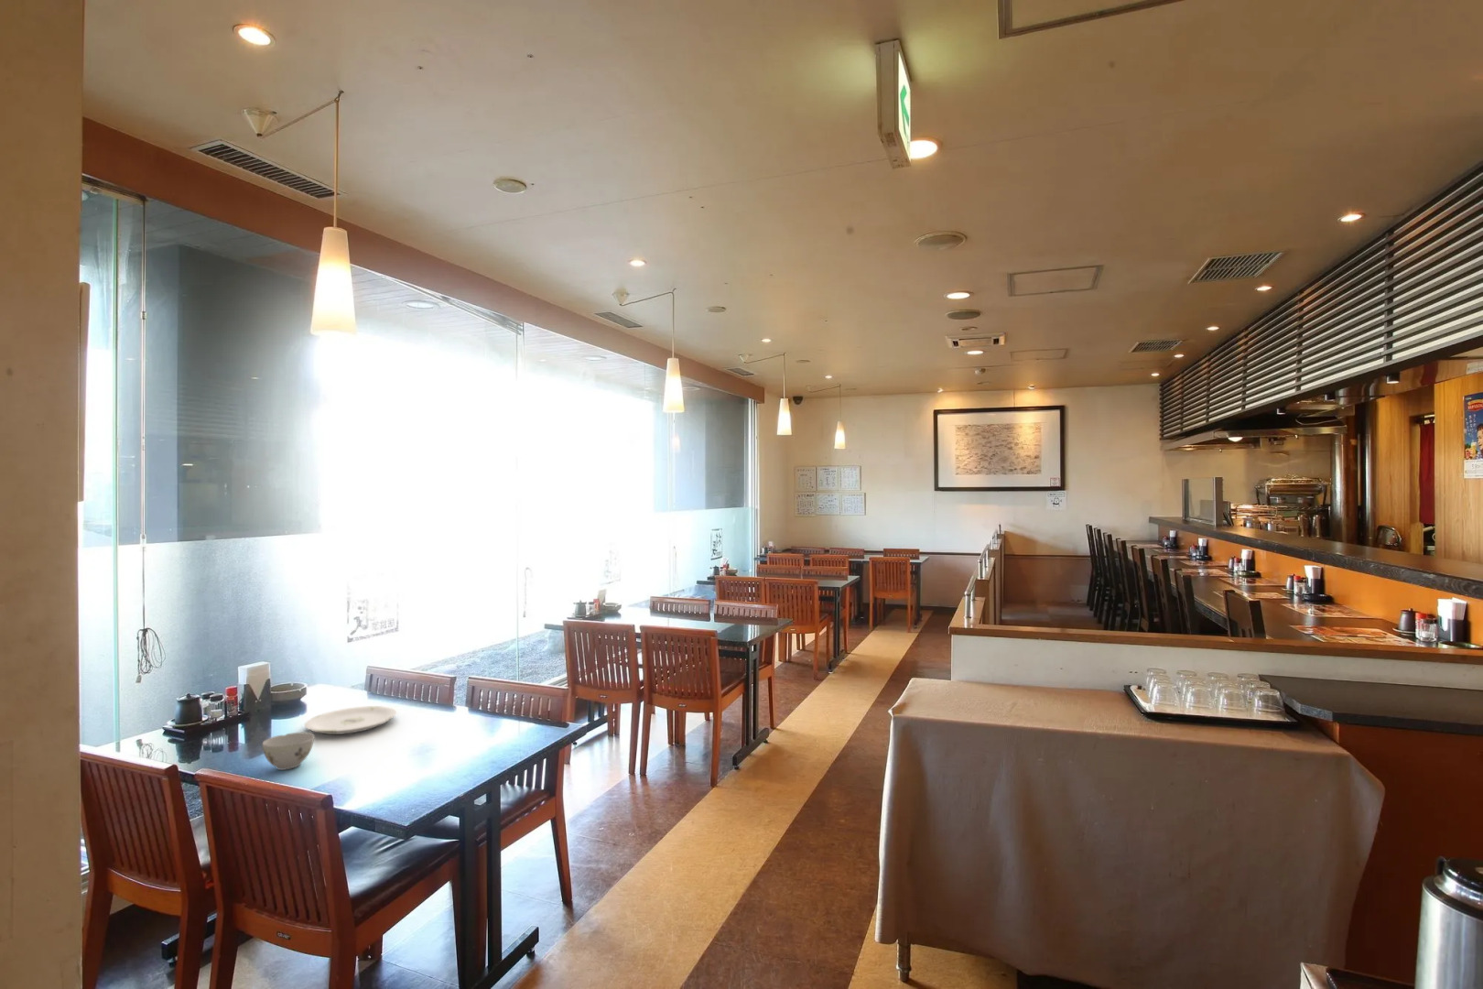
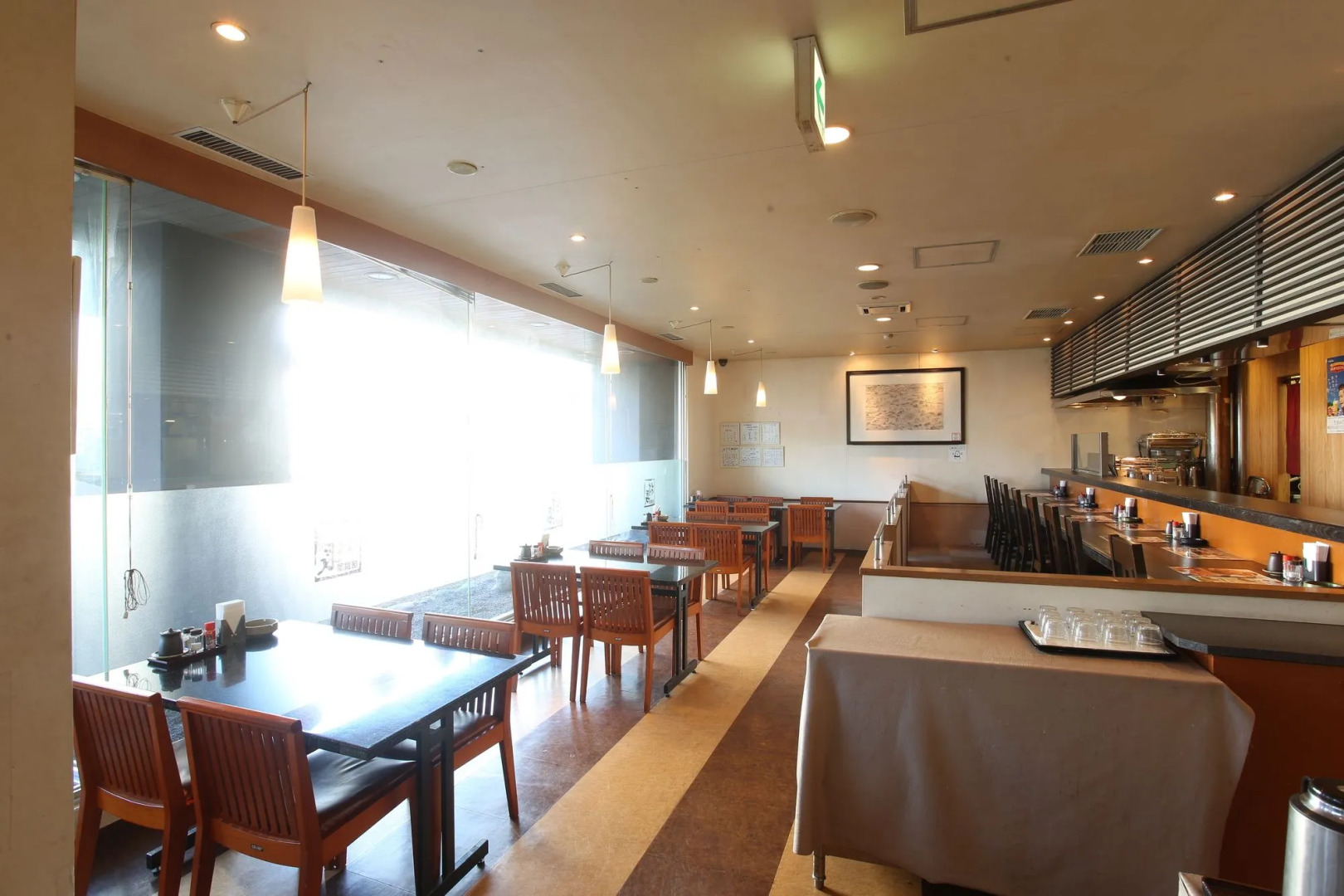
- plate (352, 721)
- teacup (286, 751)
